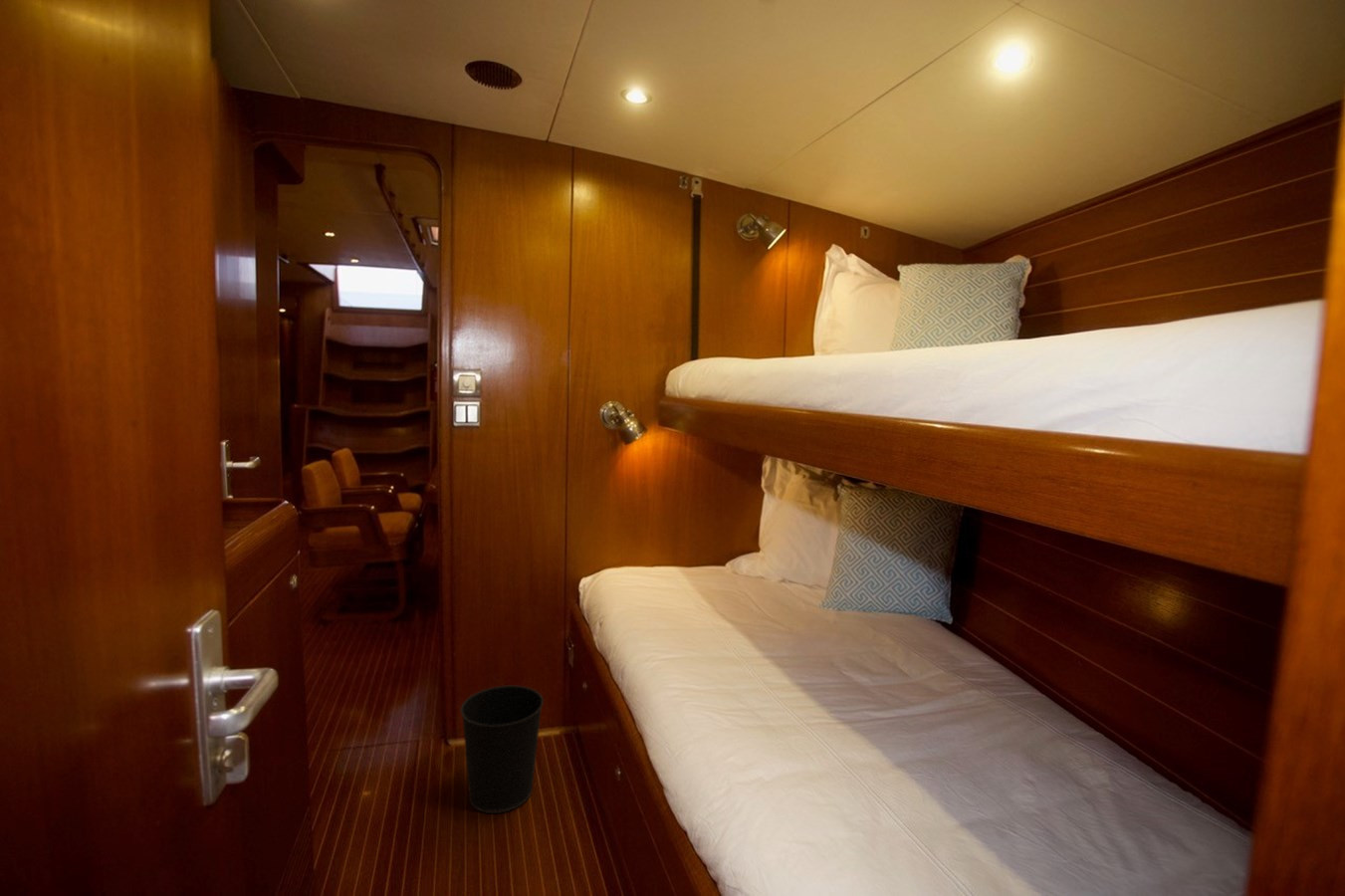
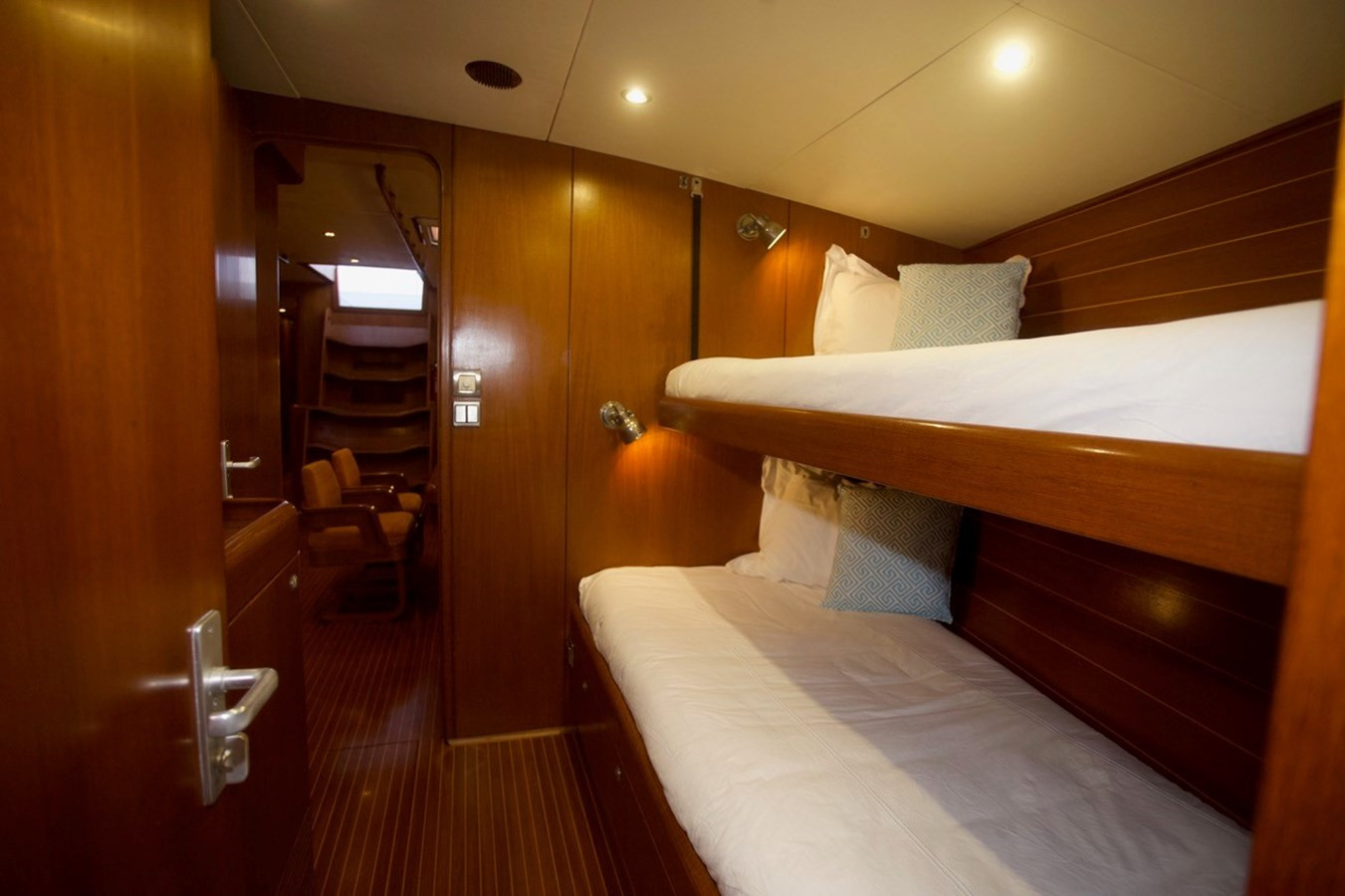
- wastebasket (502, 748)
